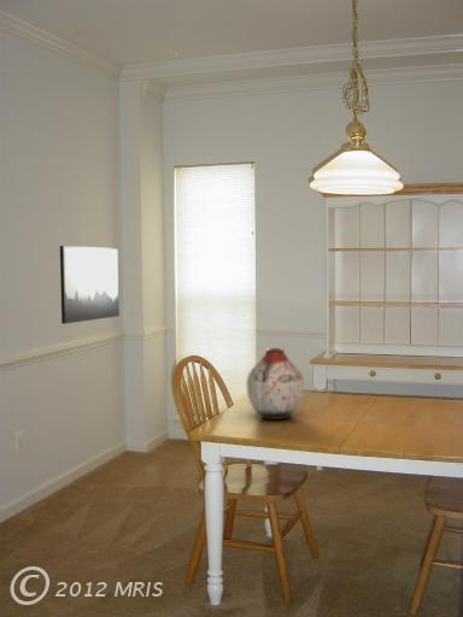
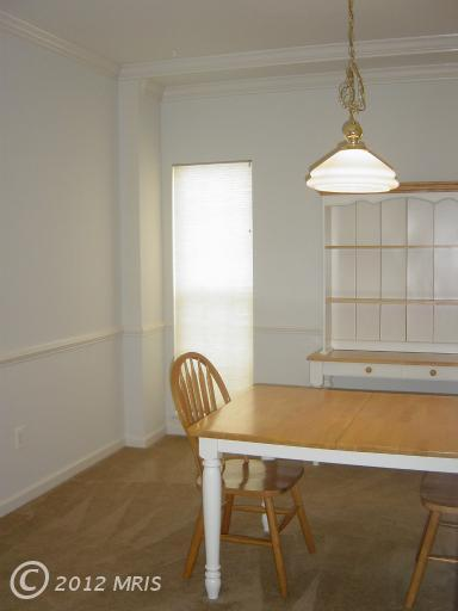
- wall art (92, 283)
- vase (275, 382)
